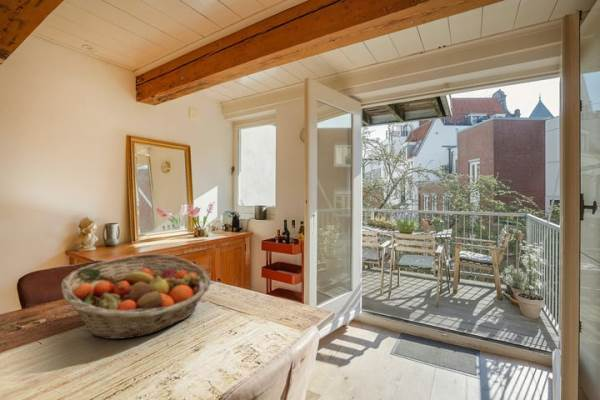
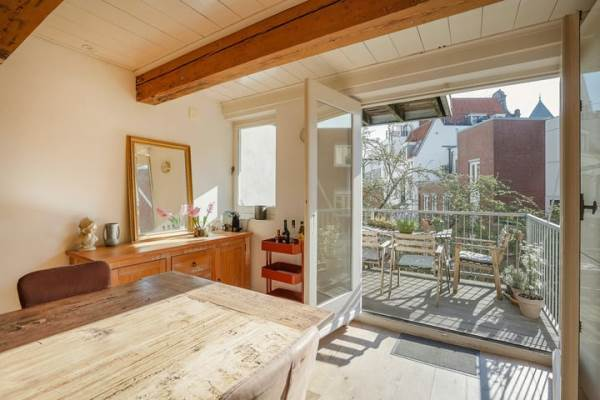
- fruit basket (145, 289)
